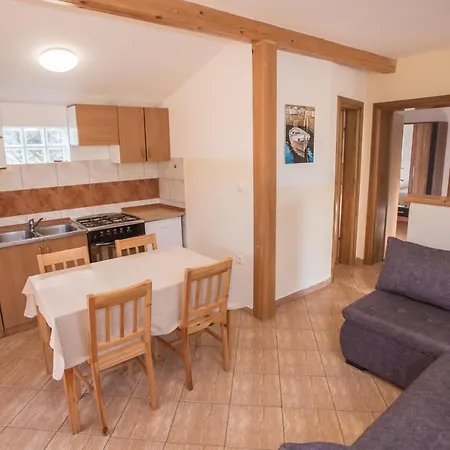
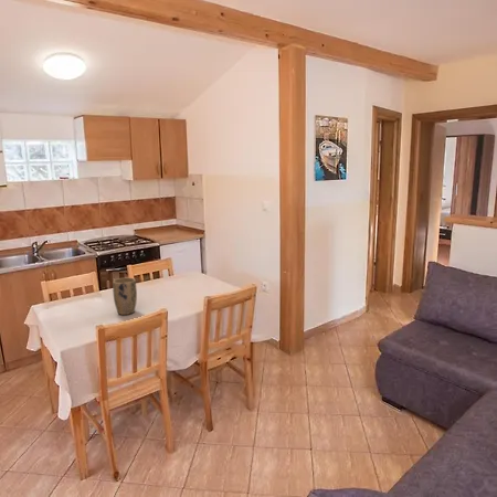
+ plant pot (125, 296)
